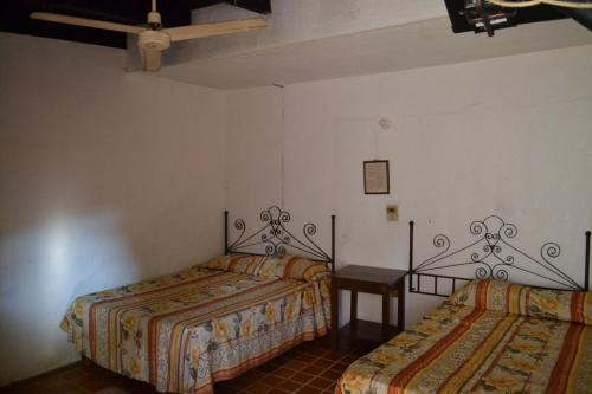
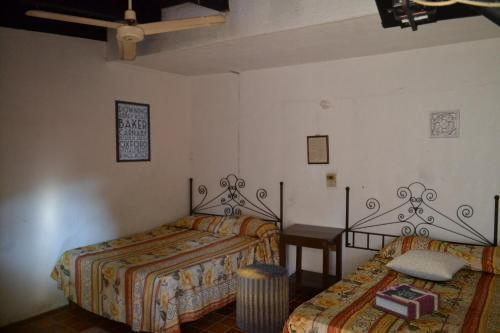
+ wall art (133, 132)
+ book (406, 299)
+ stool (262, 296)
+ wall ornament (444, 124)
+ pillow (427, 263)
